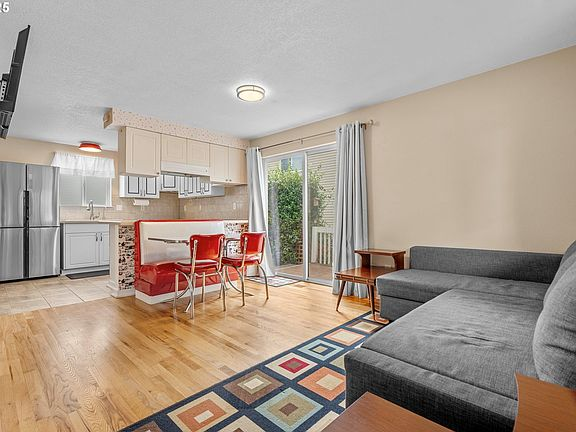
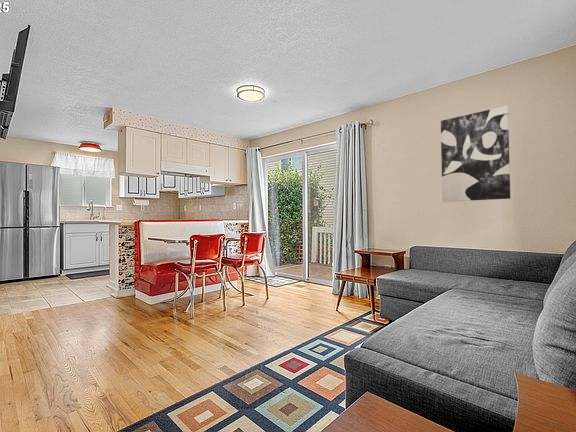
+ wall art (473, 157)
